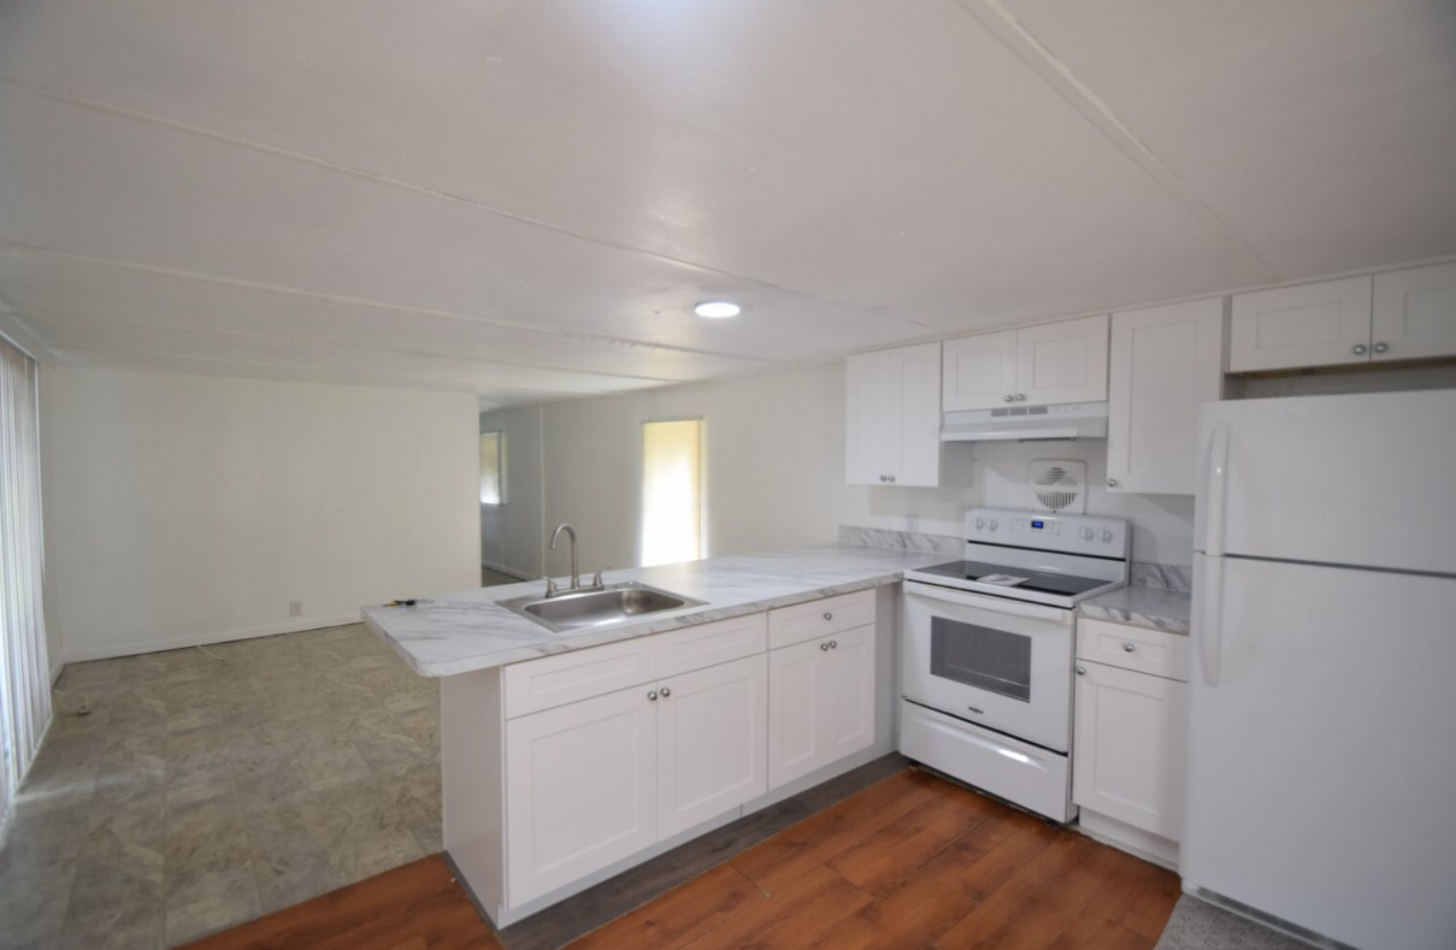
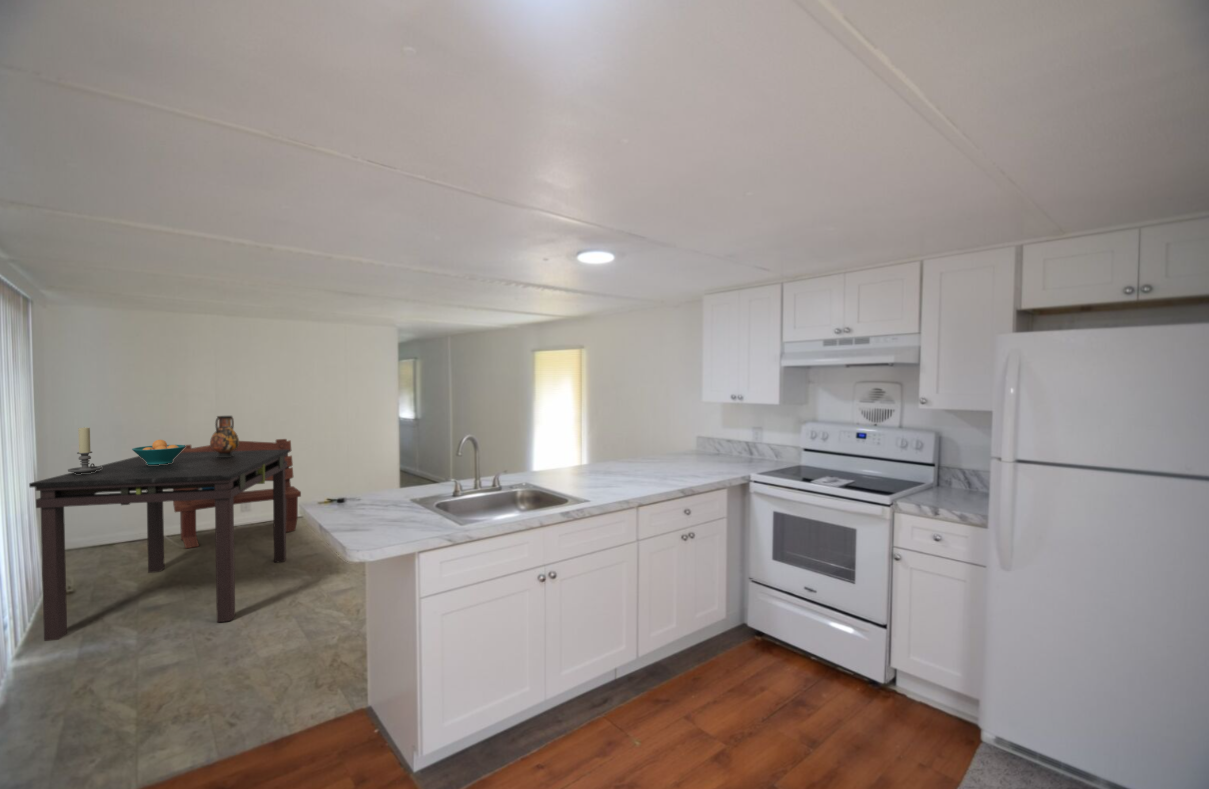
+ dining table (163, 527)
+ candle holder (86, 448)
+ vase (224, 435)
+ fruit bowl (159, 451)
+ bench (241, 492)
